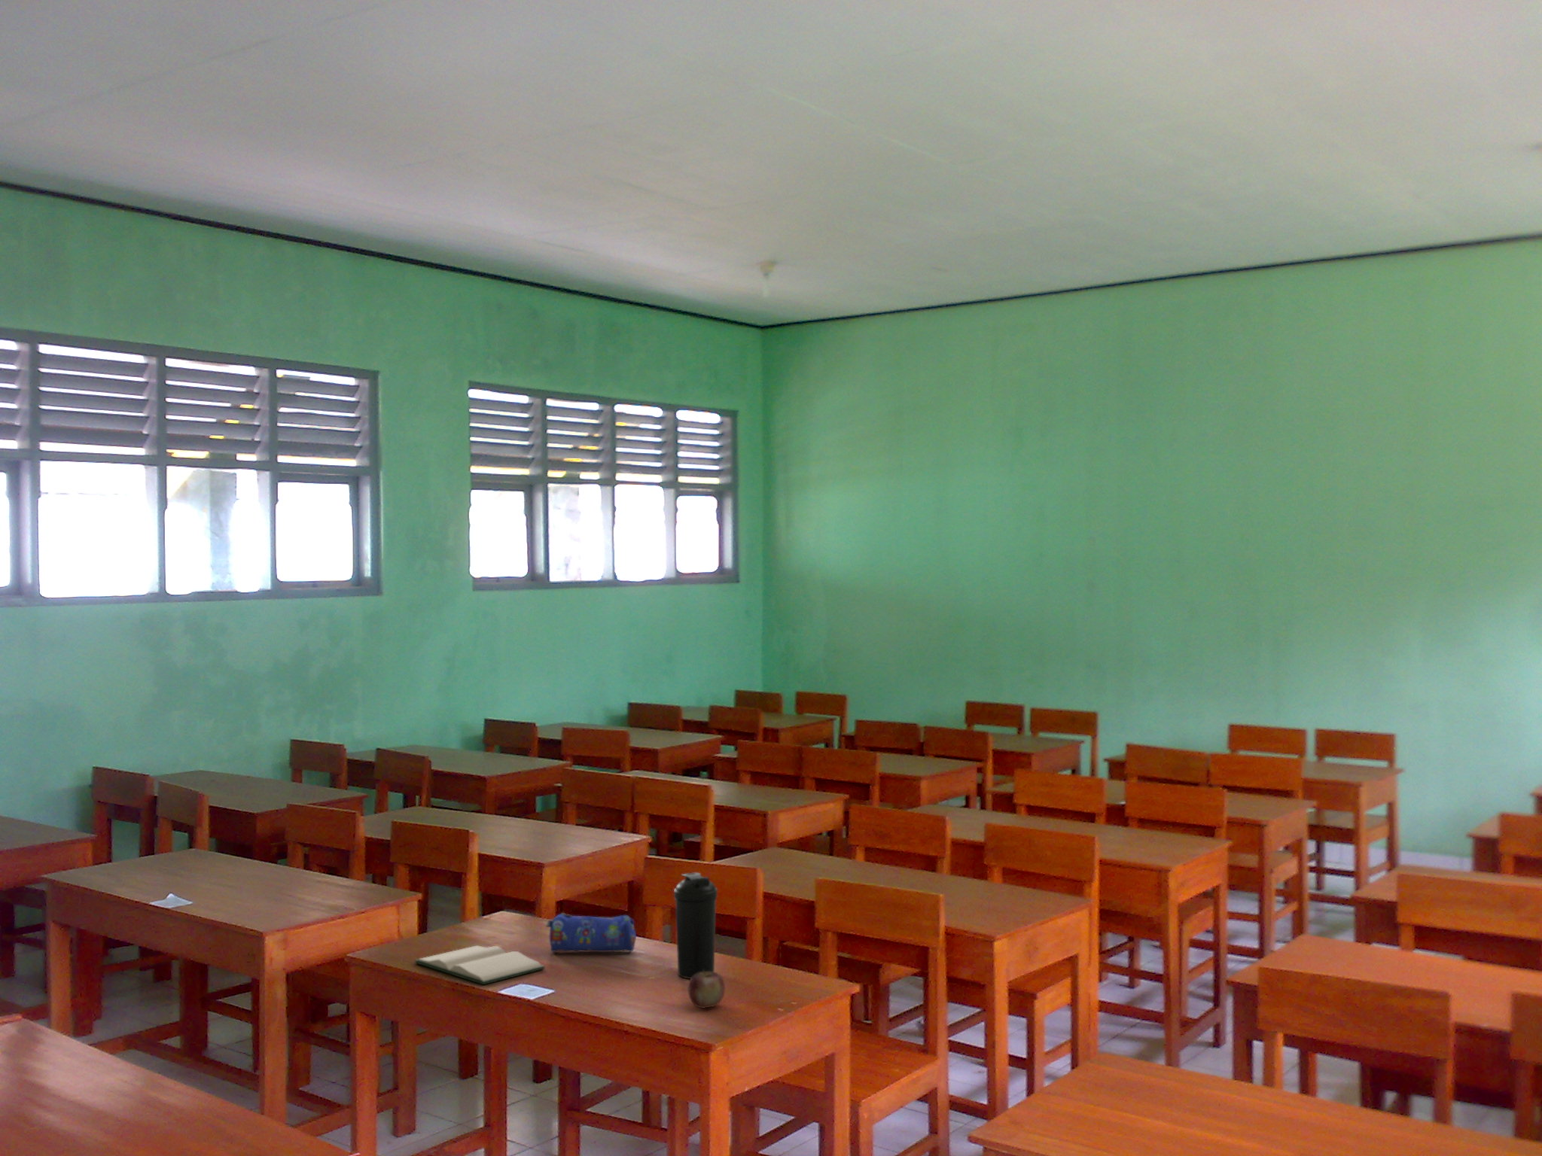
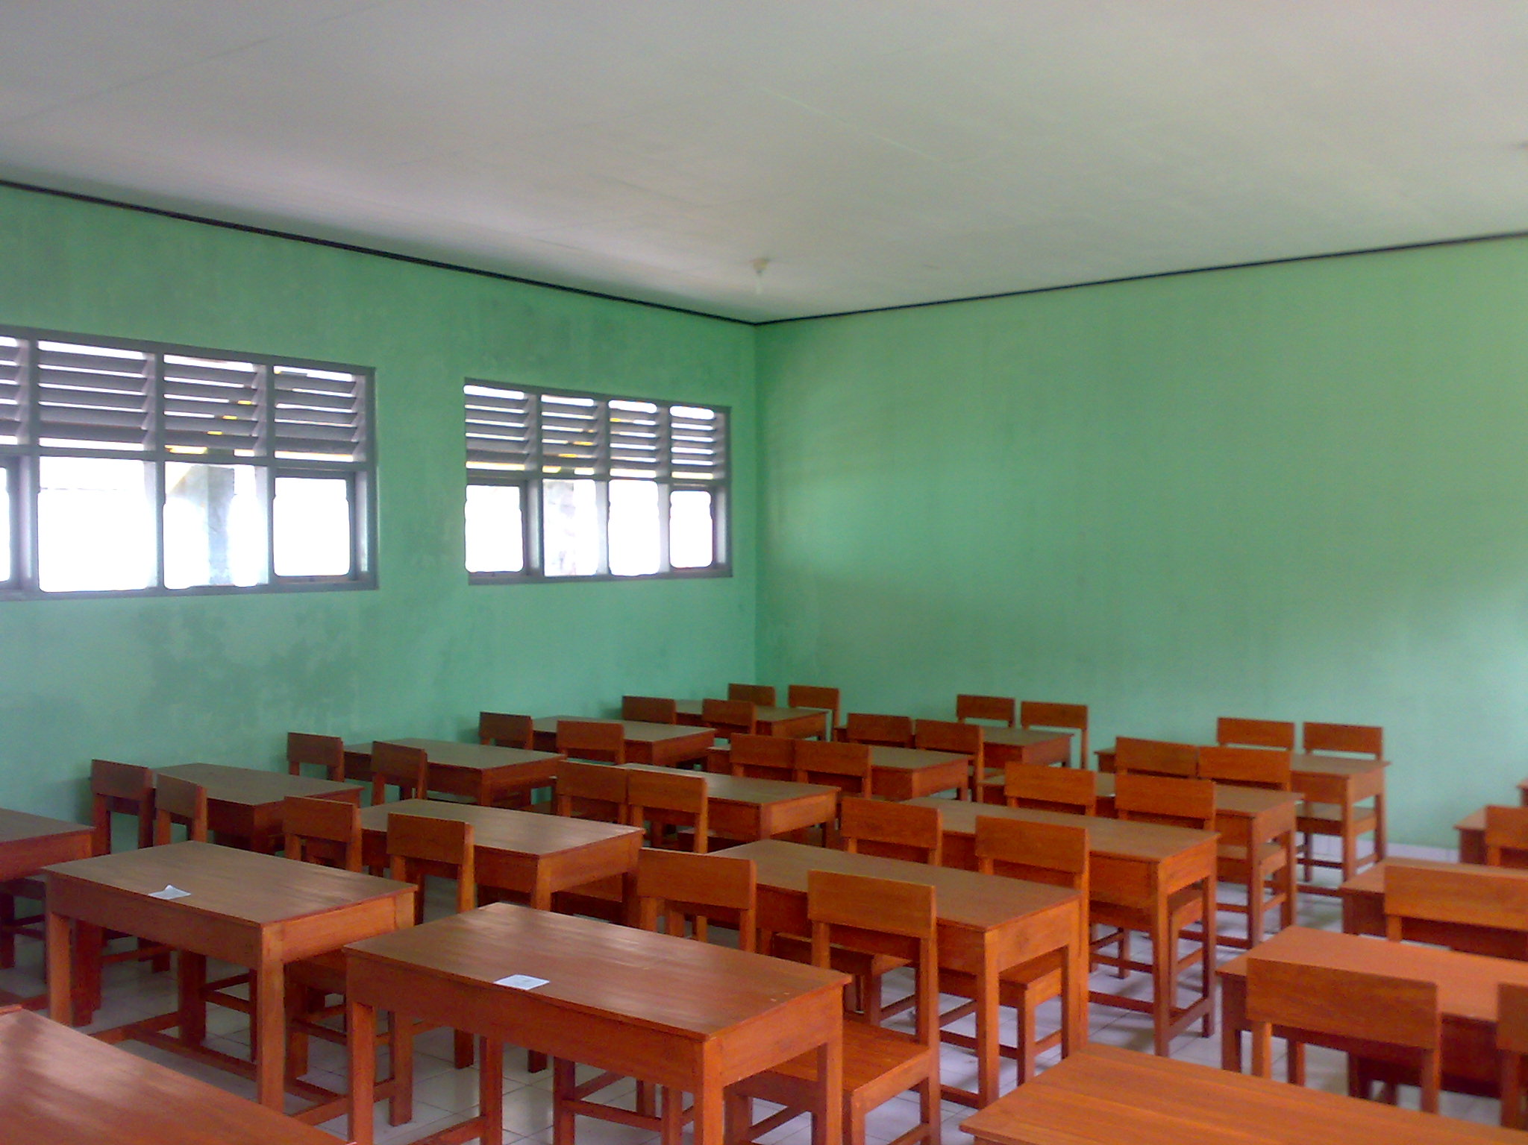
- apple (707, 987)
- water bottle (696, 924)
- hardback book (478, 960)
- pencil case (591, 933)
